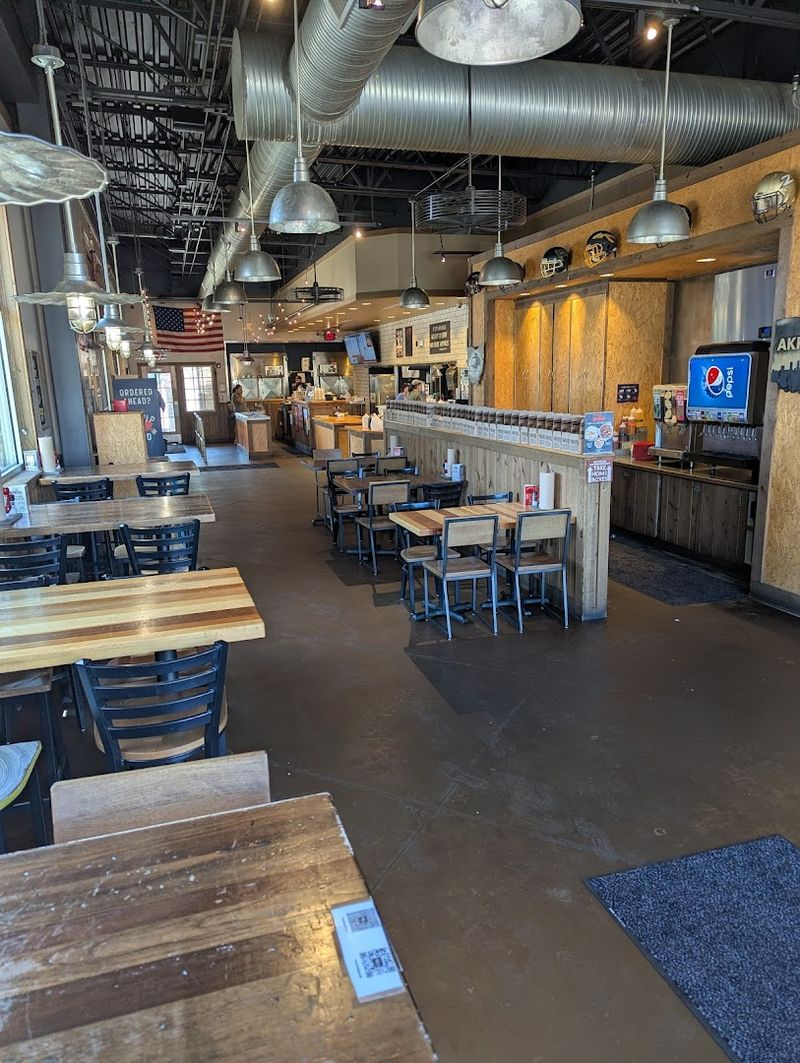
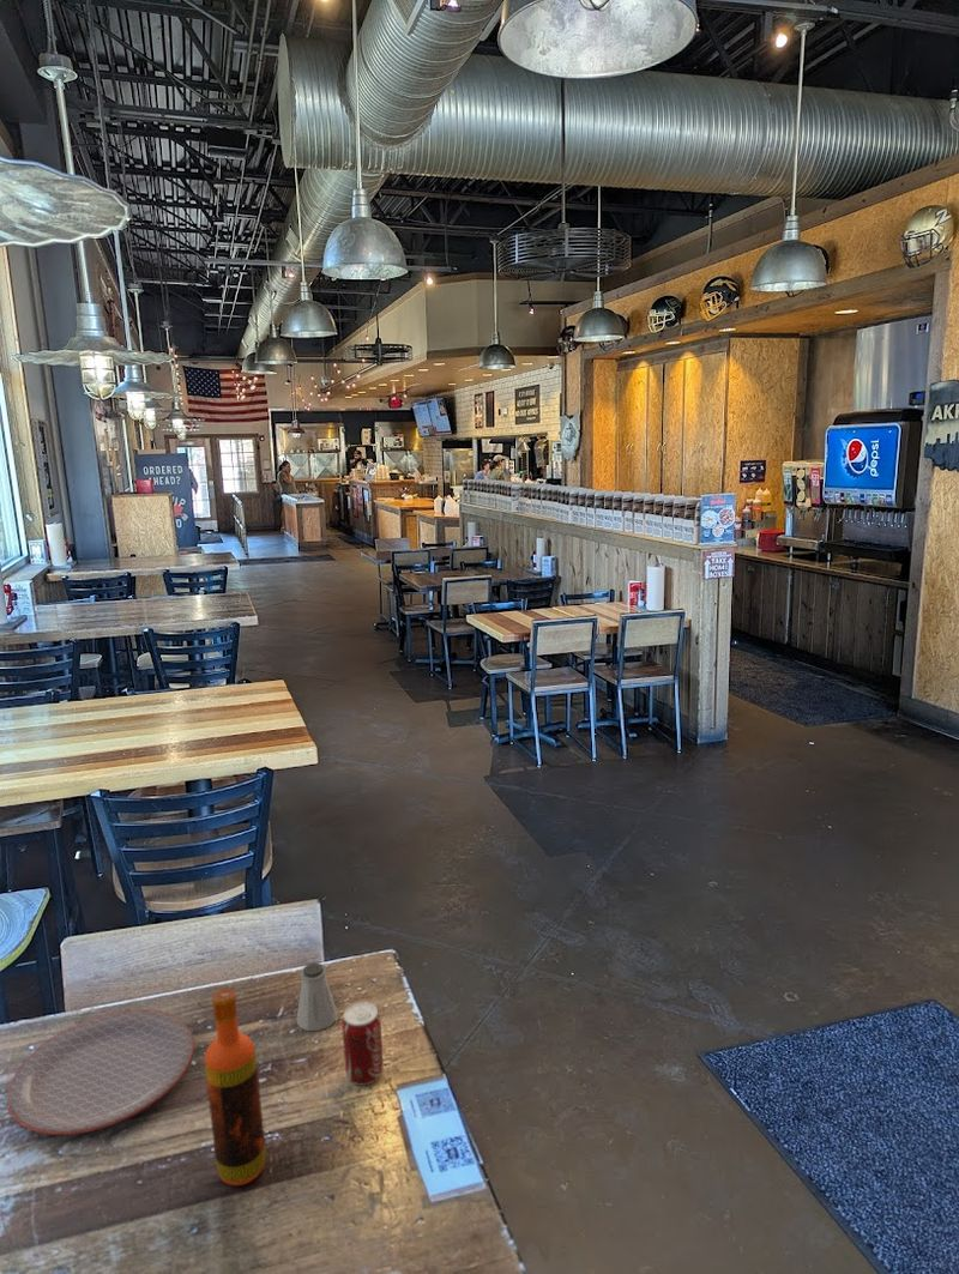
+ beverage can (362, 1043)
+ plate (104, 1070)
+ saltshaker (314, 992)
+ hot sauce (233, 1083)
